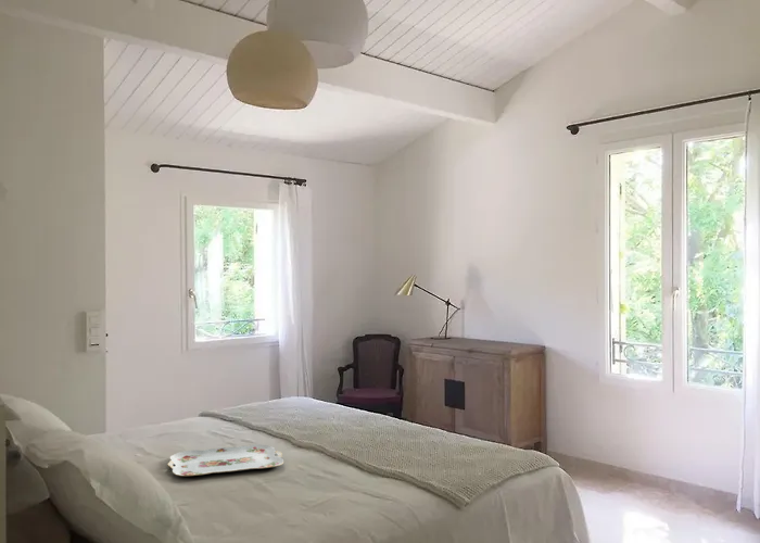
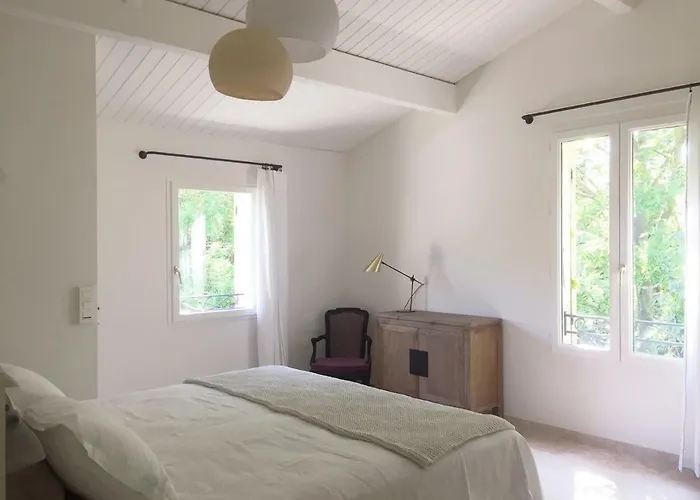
- serving tray (226, 460)
